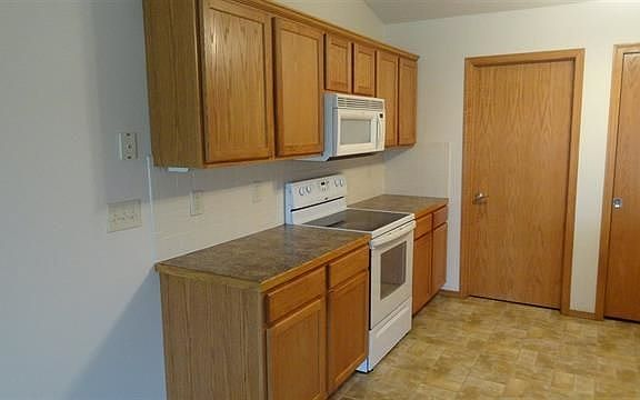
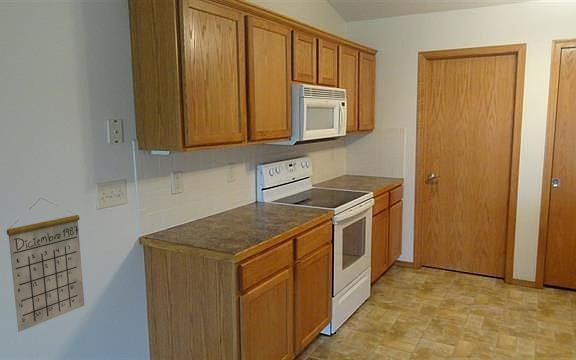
+ calendar (48, 259)
